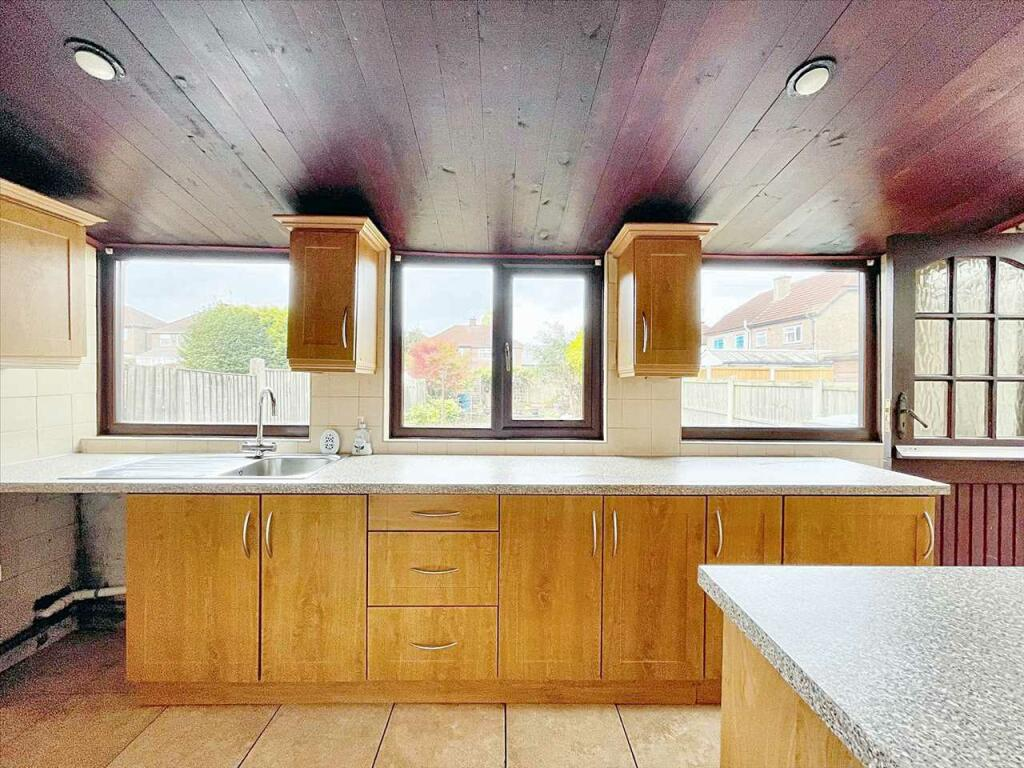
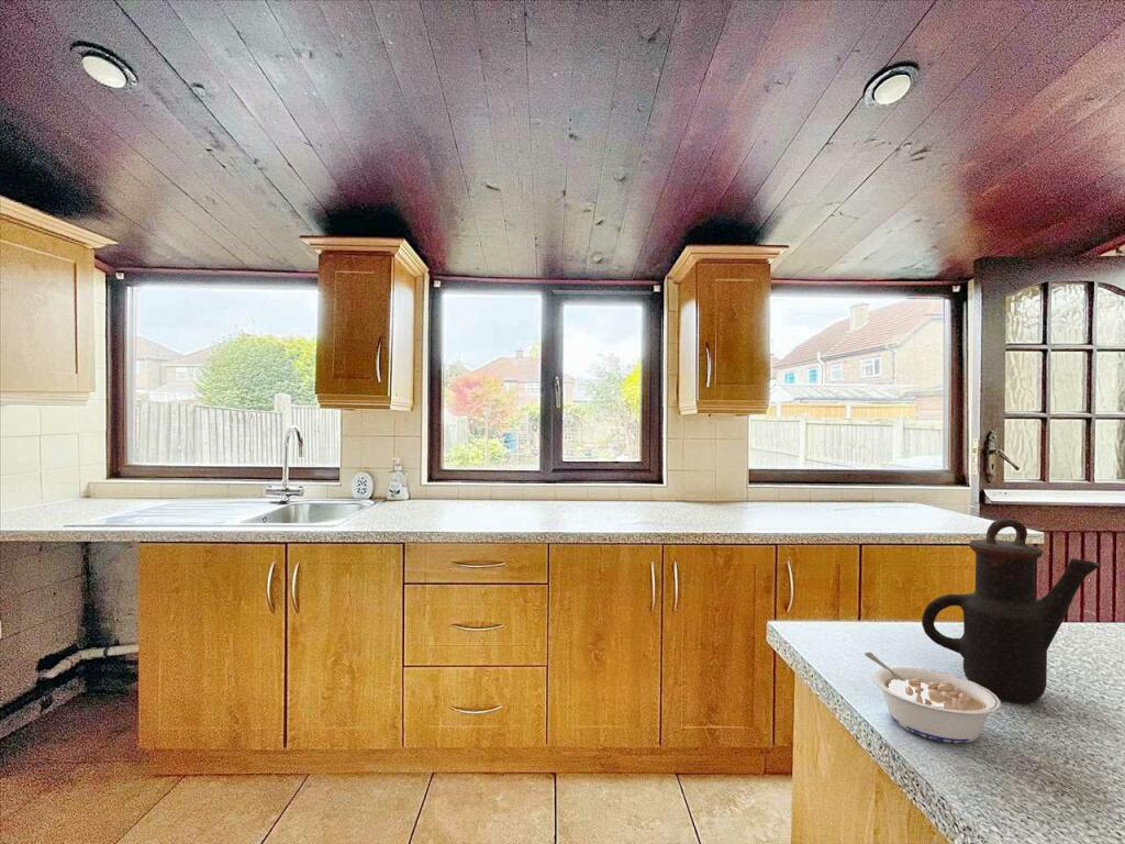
+ teapot (1004, 603)
+ legume (927, 701)
